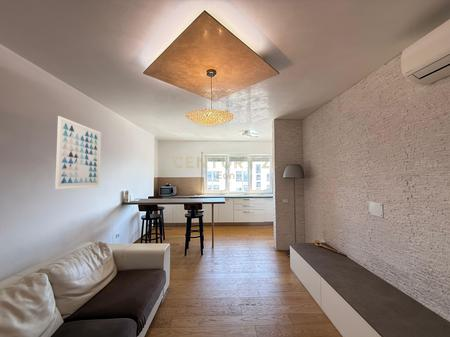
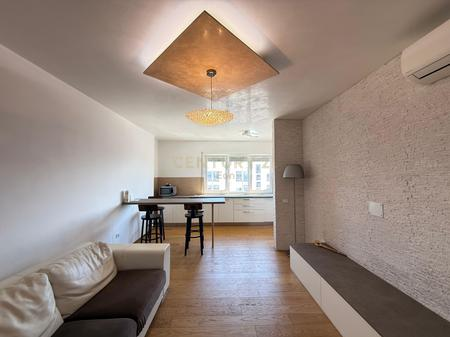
- wall art (81, 156)
